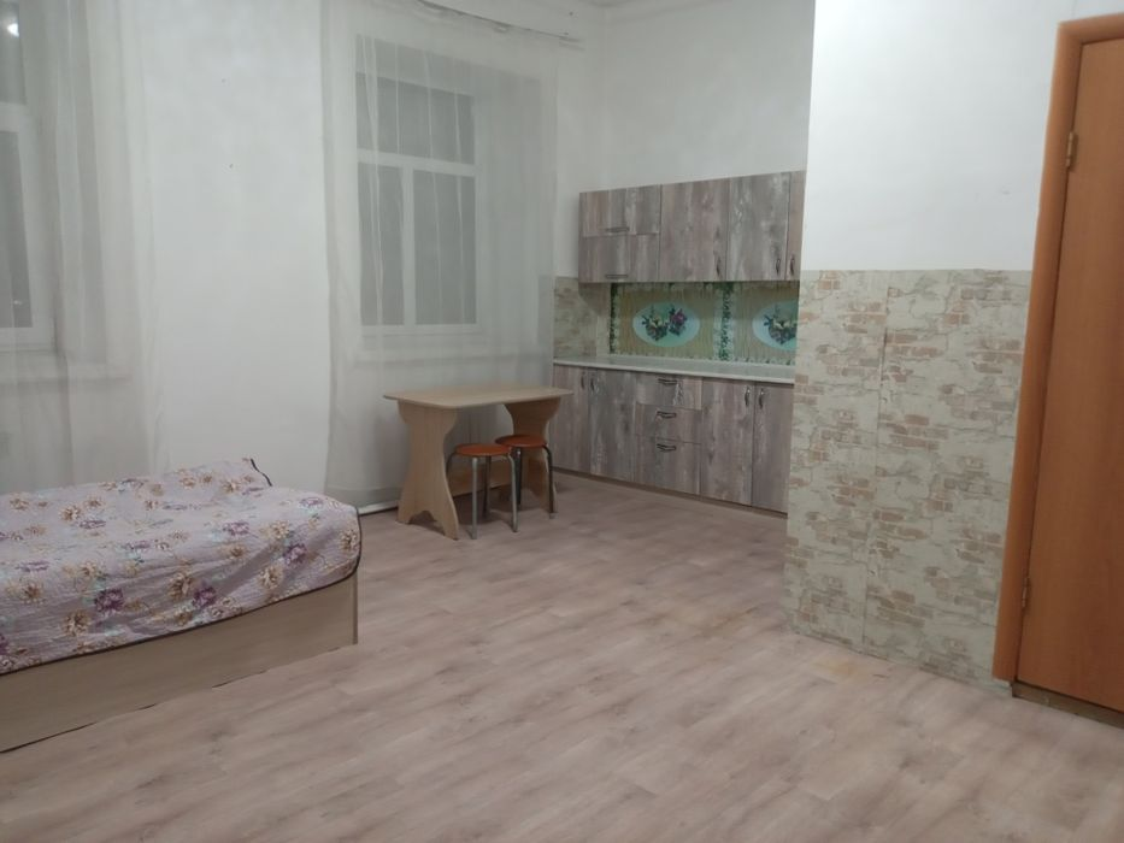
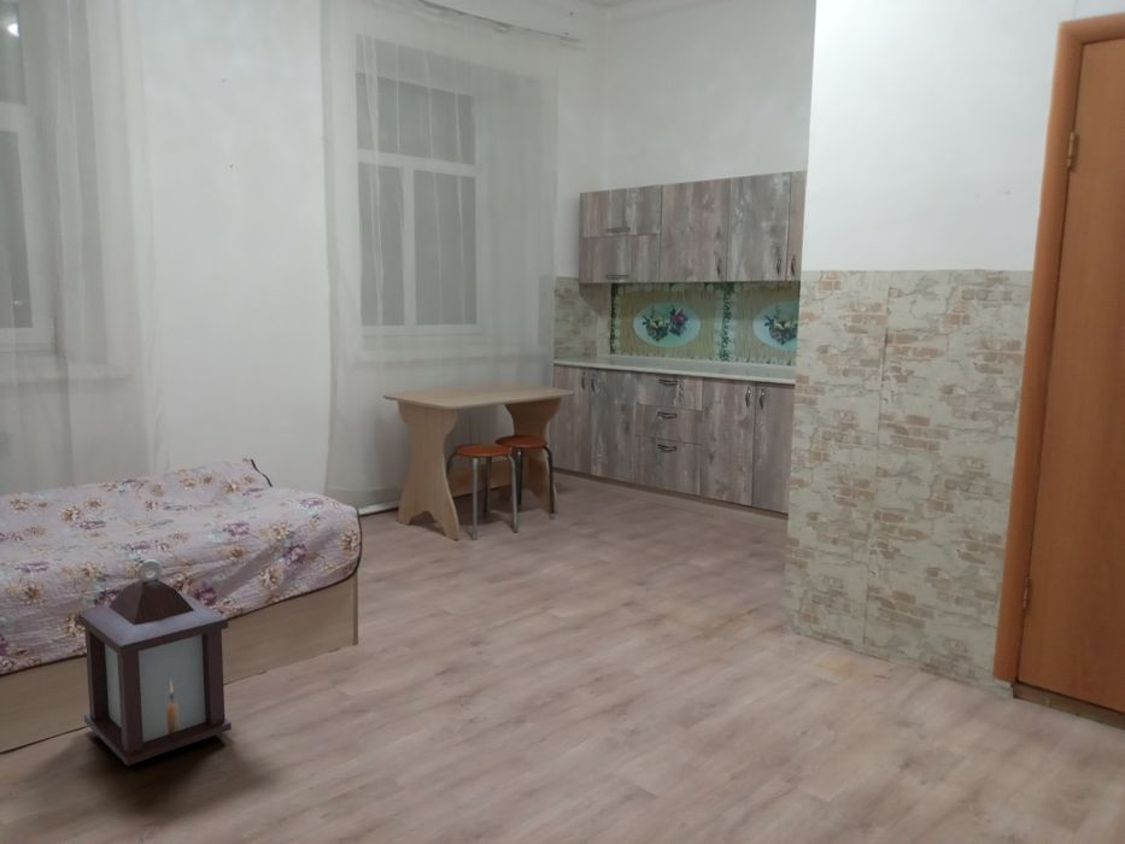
+ lantern (153, 647)
